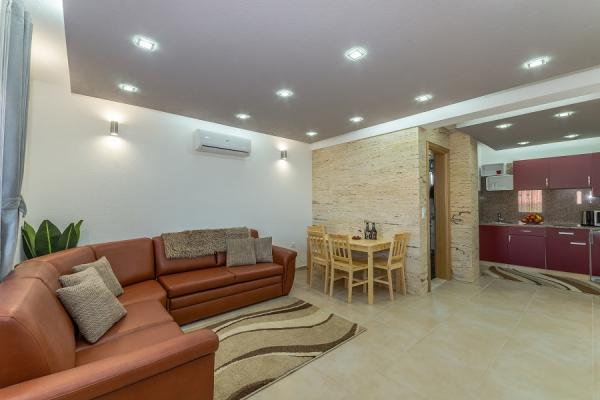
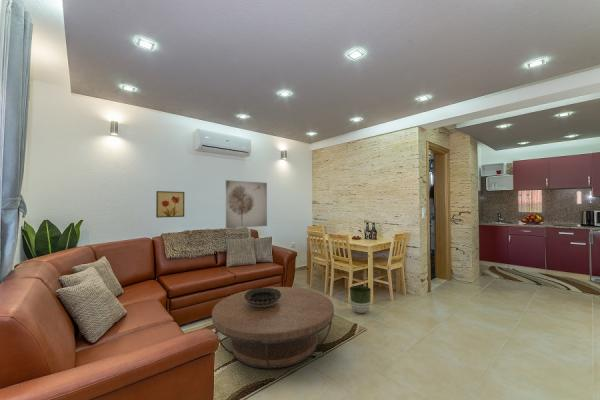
+ planter (360, 300)
+ wall art (247, 204)
+ wall art (170, 204)
+ decorative bowl (263, 298)
+ coffee table (274, 323)
